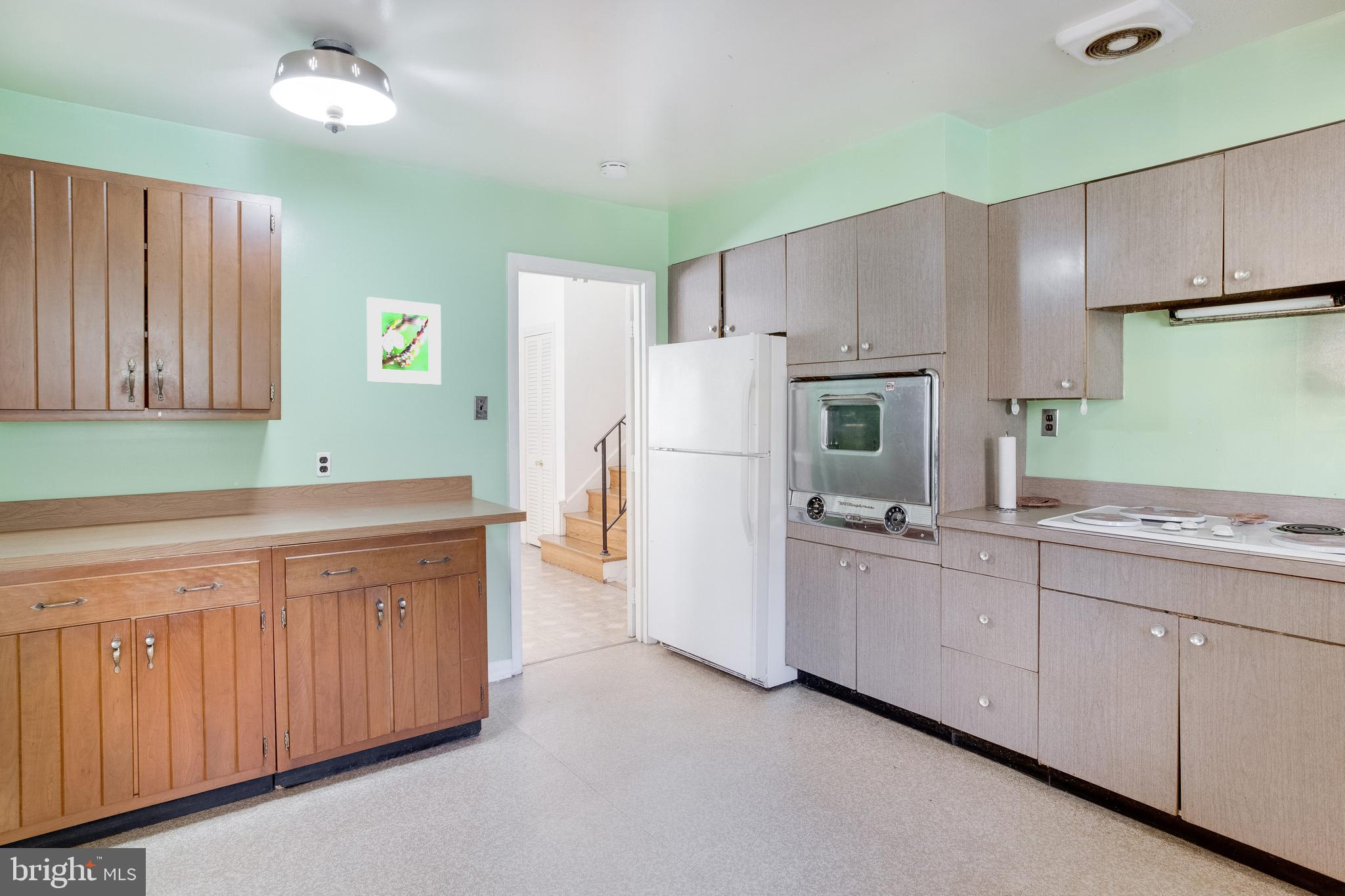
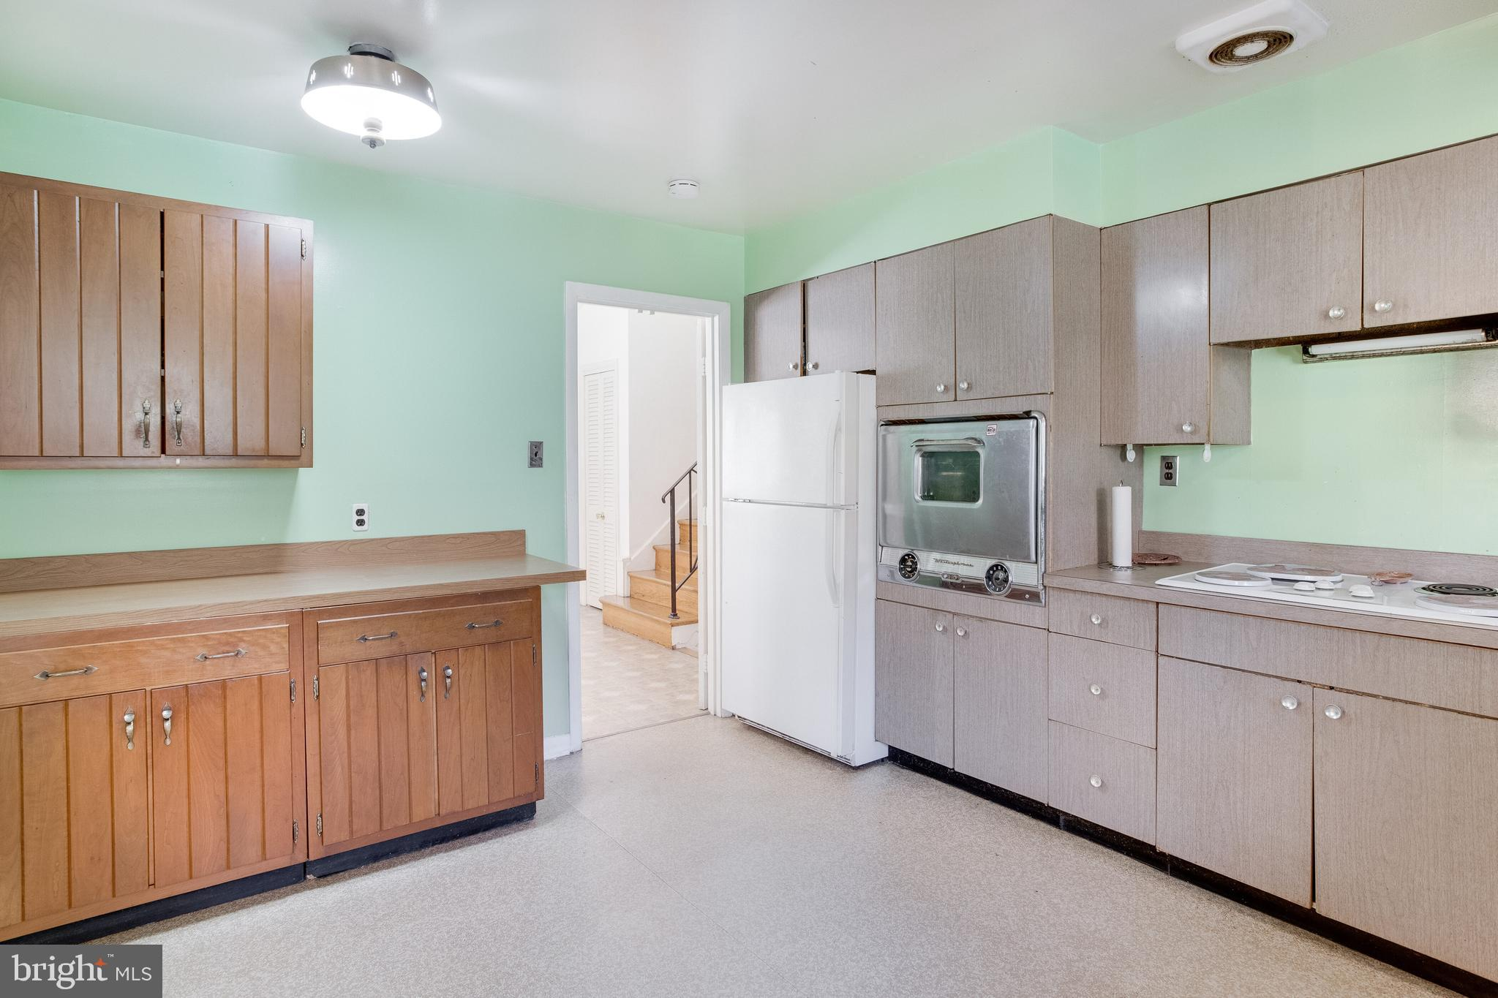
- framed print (405, 342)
